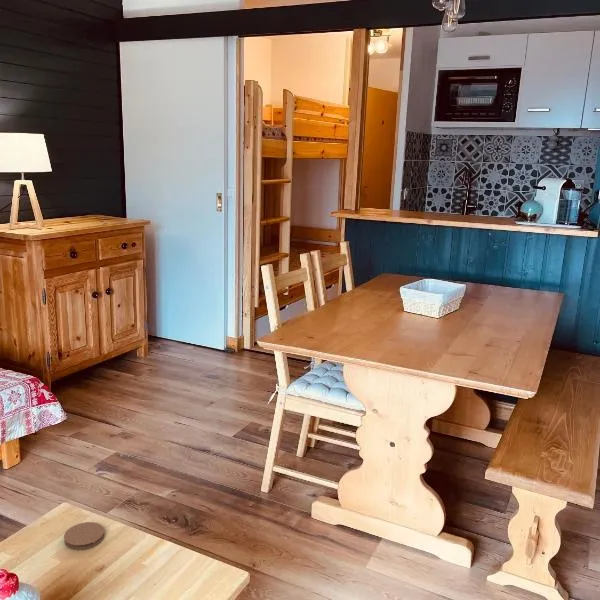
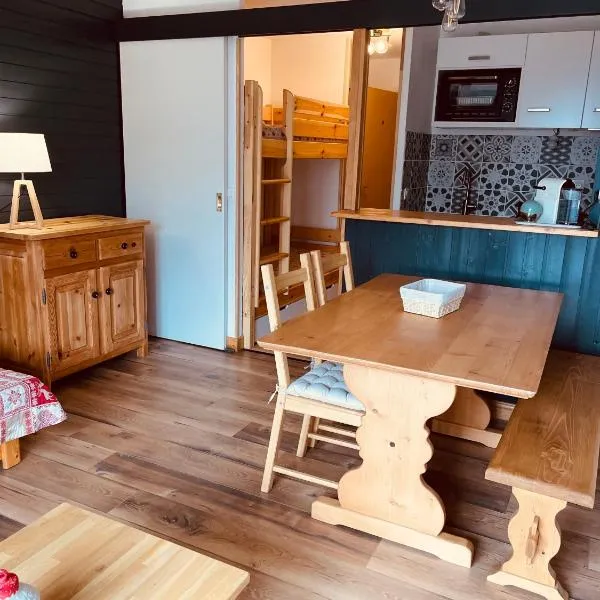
- coaster (84, 535)
